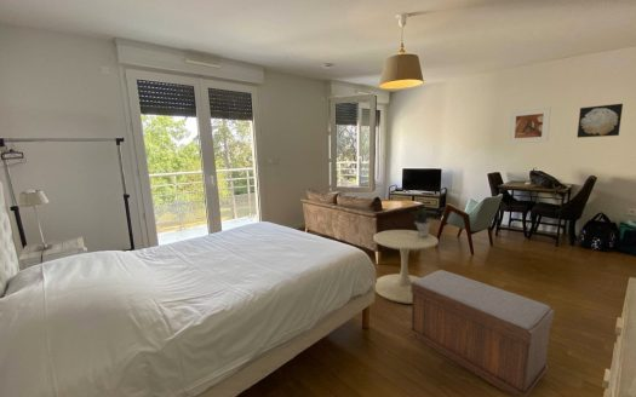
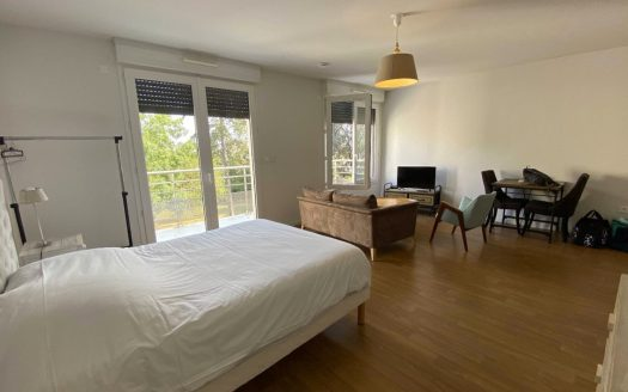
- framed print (528, 126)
- bench (474, 322)
- wall art (598, 121)
- side table (403, 263)
- potted plant (422, 220)
